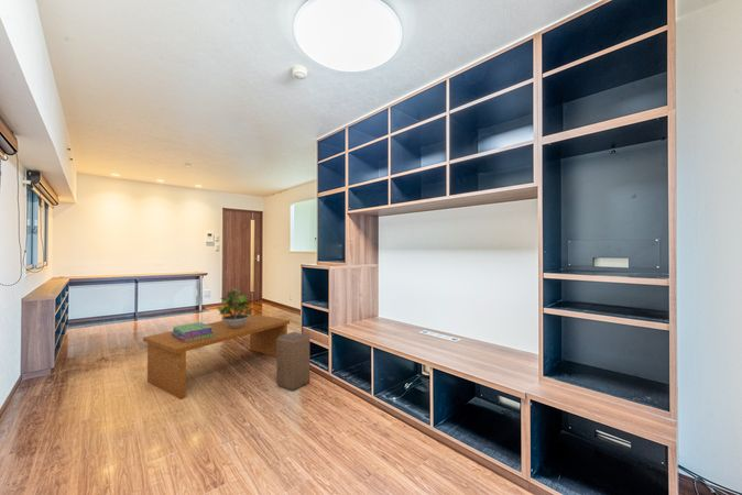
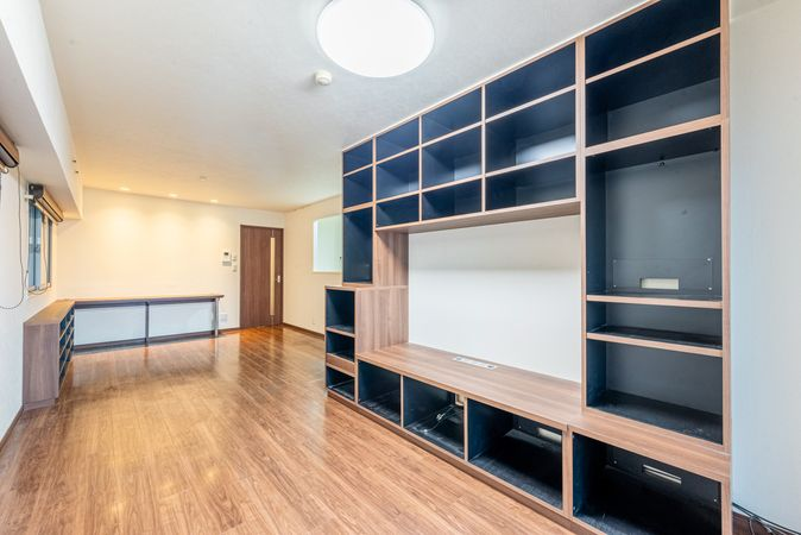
- stack of books (193, 331)
- potted plant (236, 307)
- coffee table (221, 341)
- stool (293, 360)
